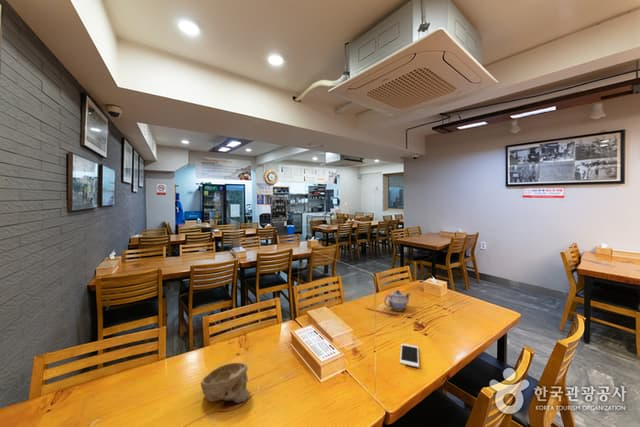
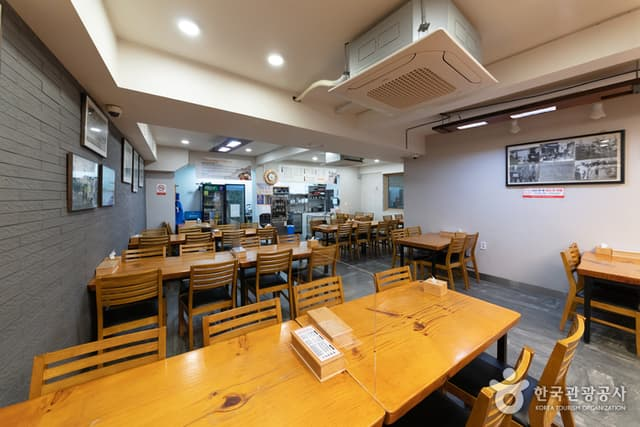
- bowl (226, 380)
- cell phone (409, 354)
- teapot (397, 299)
